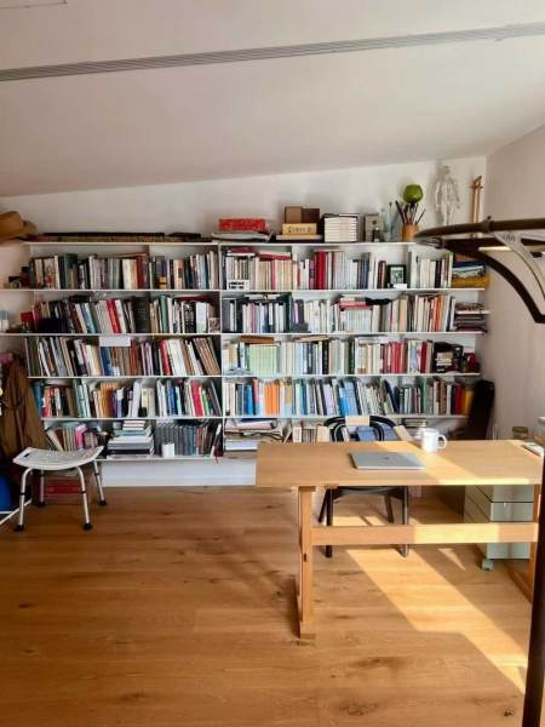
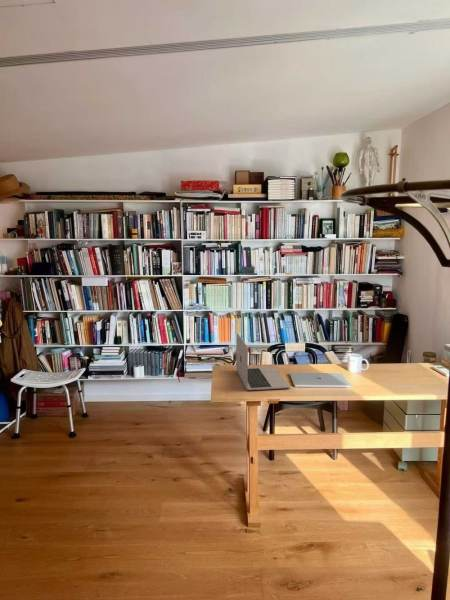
+ laptop (261, 367)
